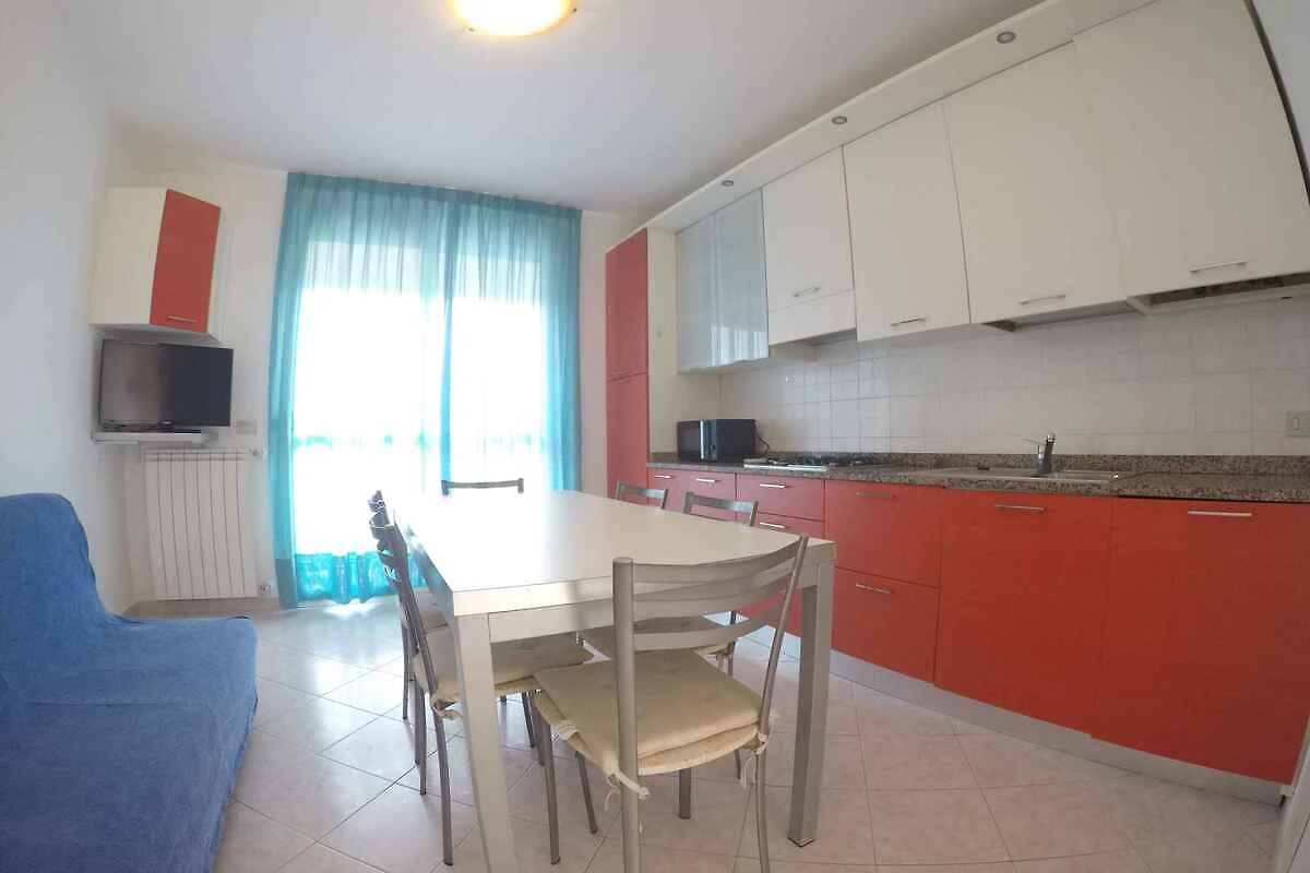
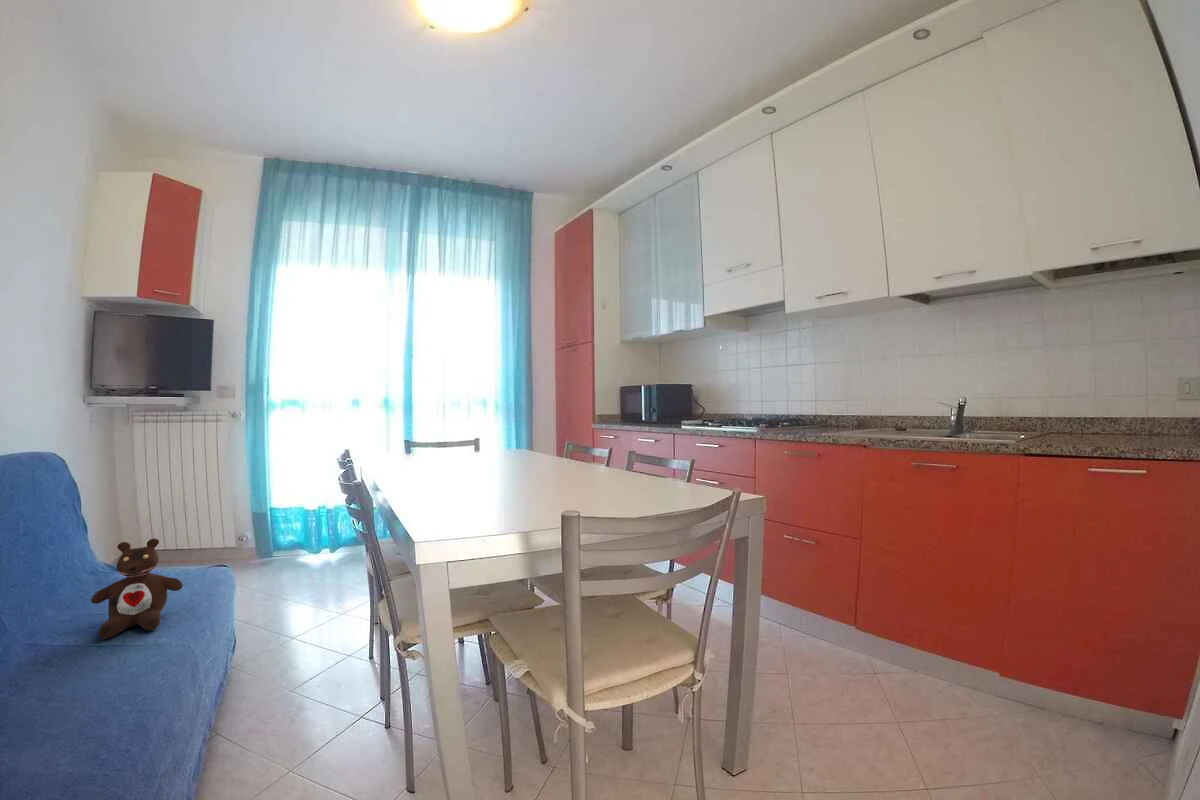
+ teddy bear (135, 584)
